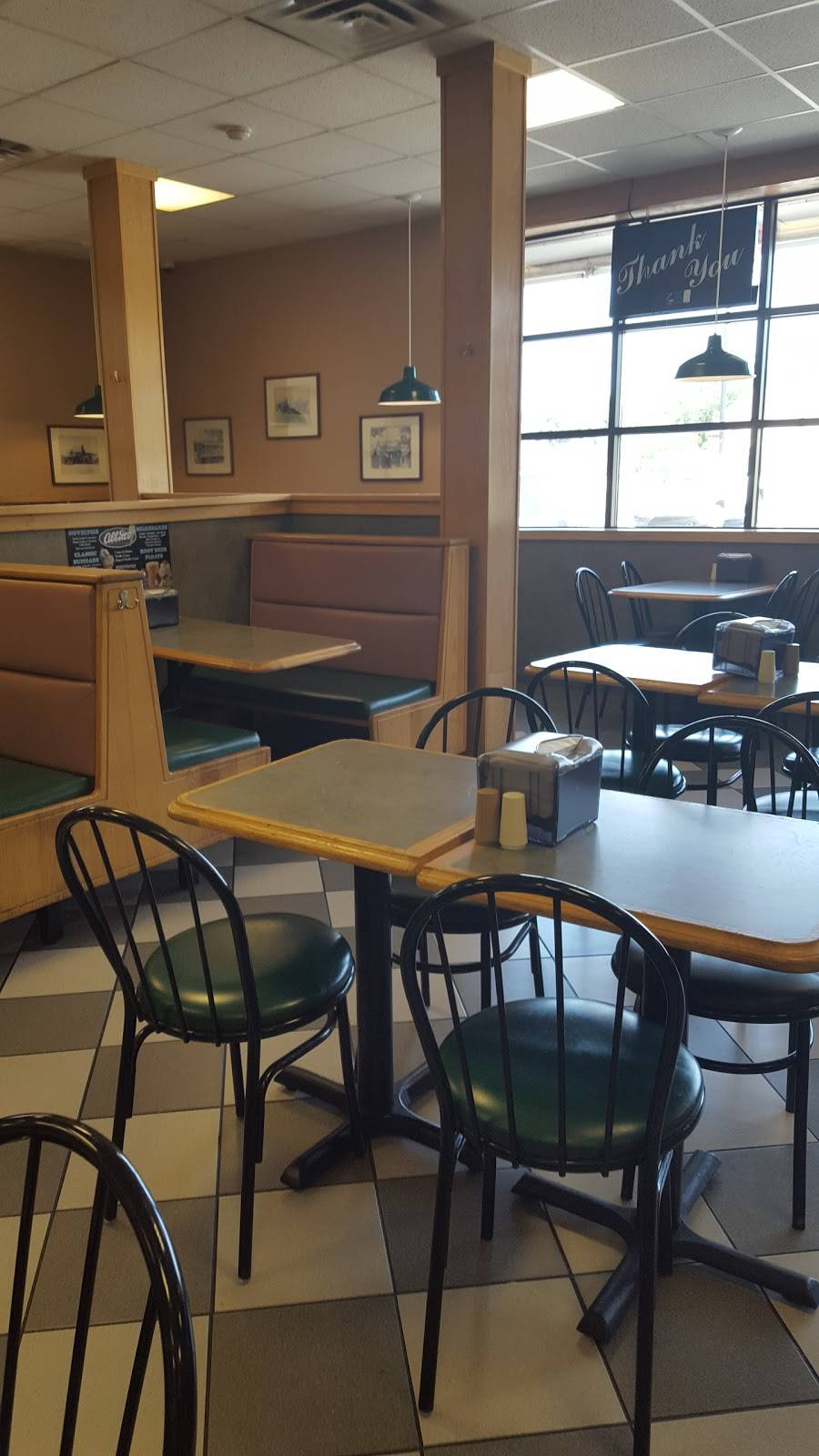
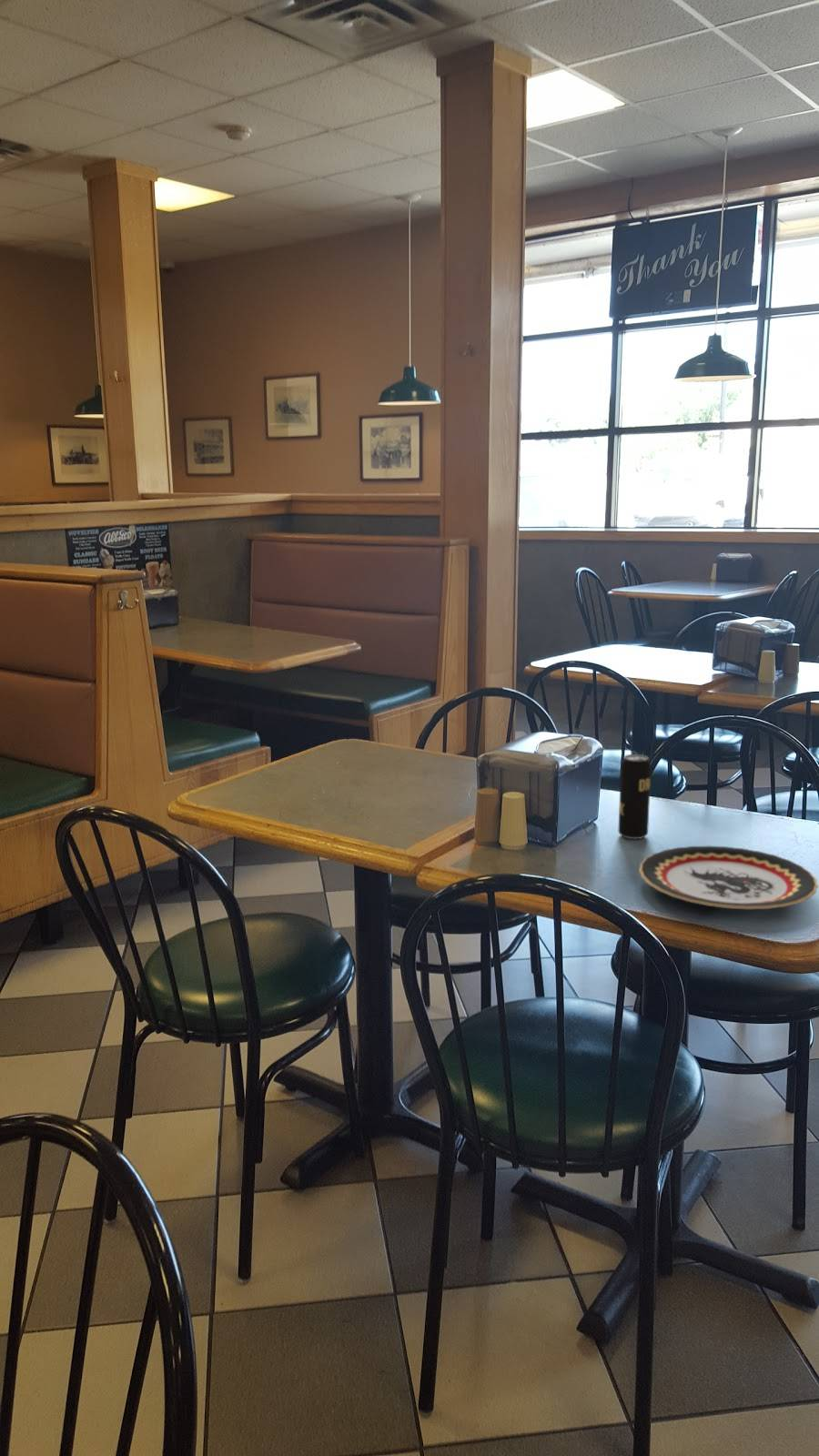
+ beverage can (634, 794)
+ plate (726, 880)
